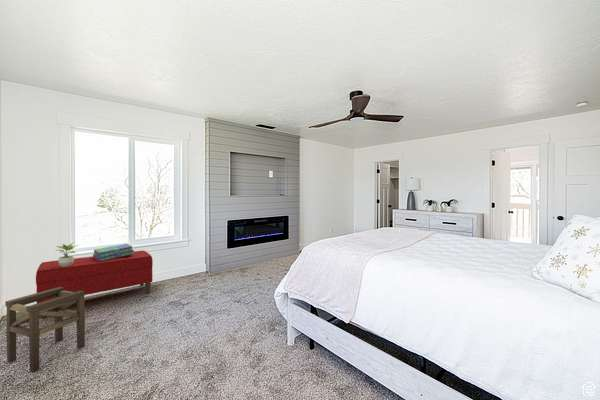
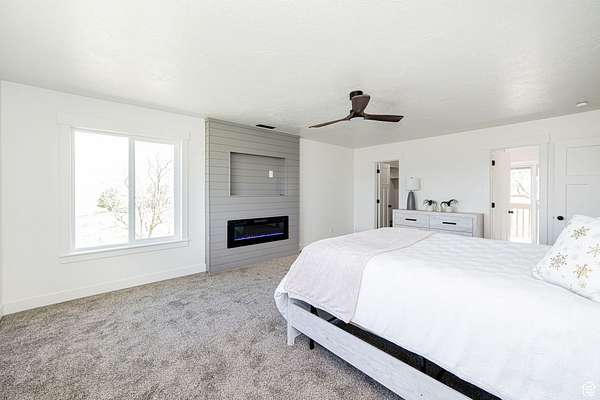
- stack of books (114, 252)
- potted plant (67, 253)
- stool (48, 325)
- bench (99, 279)
